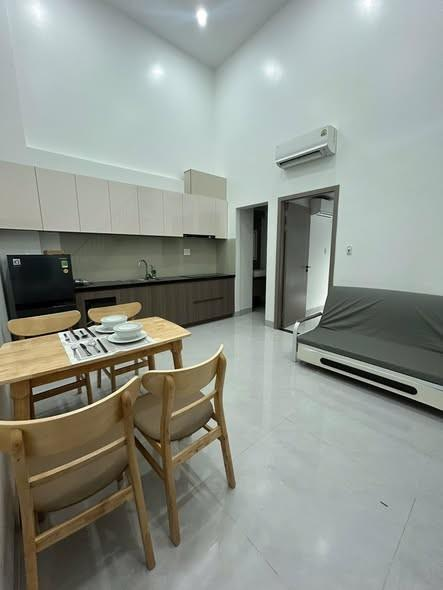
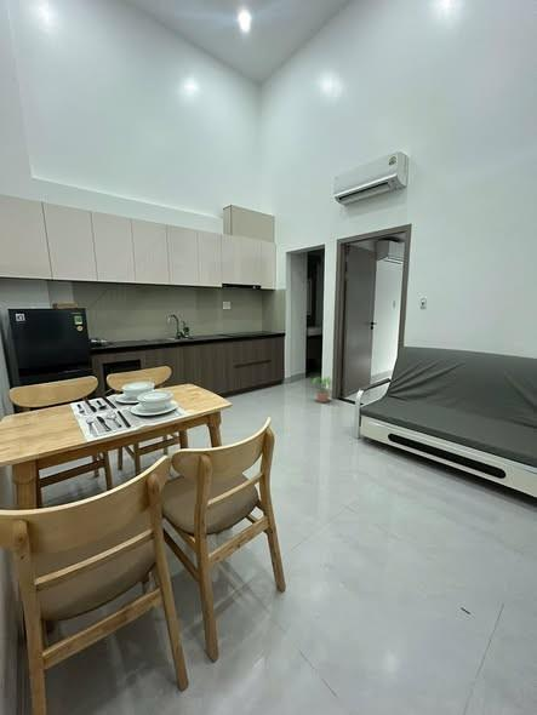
+ potted plant (325, 389)
